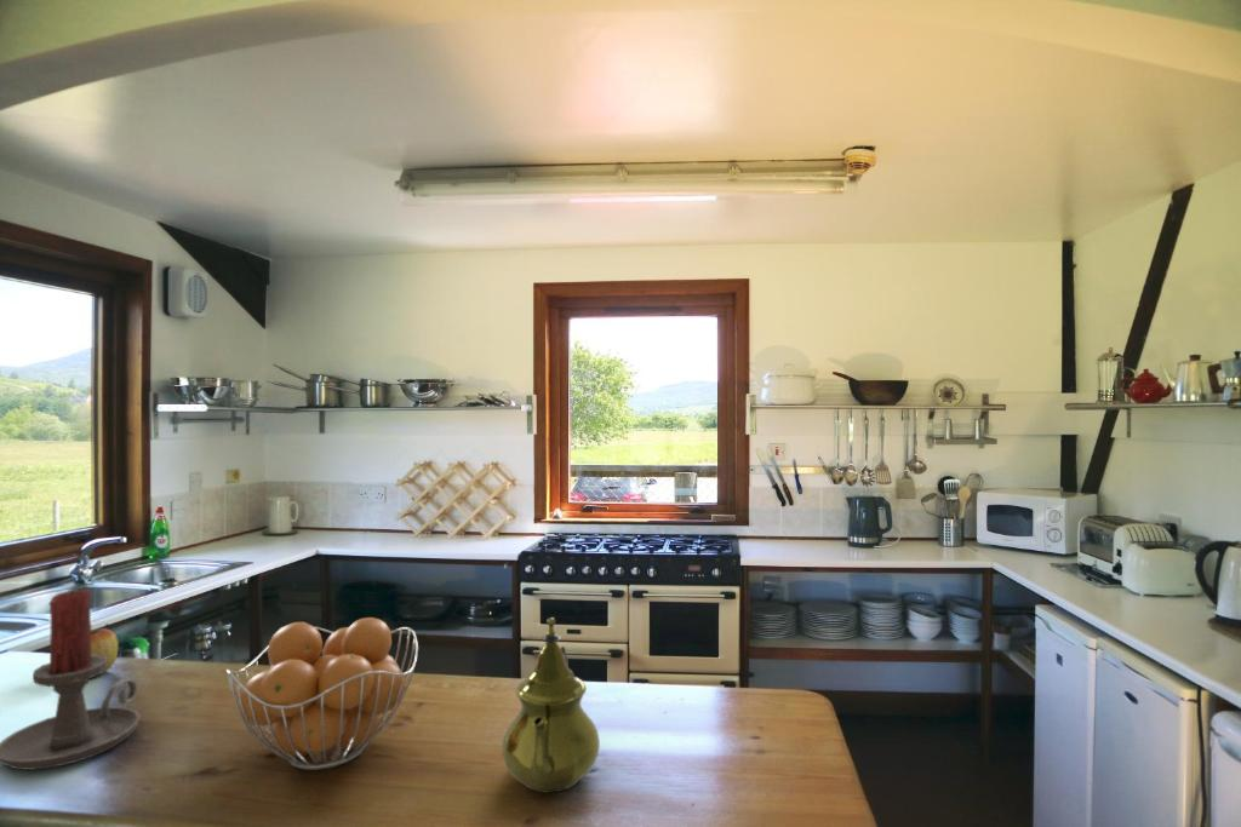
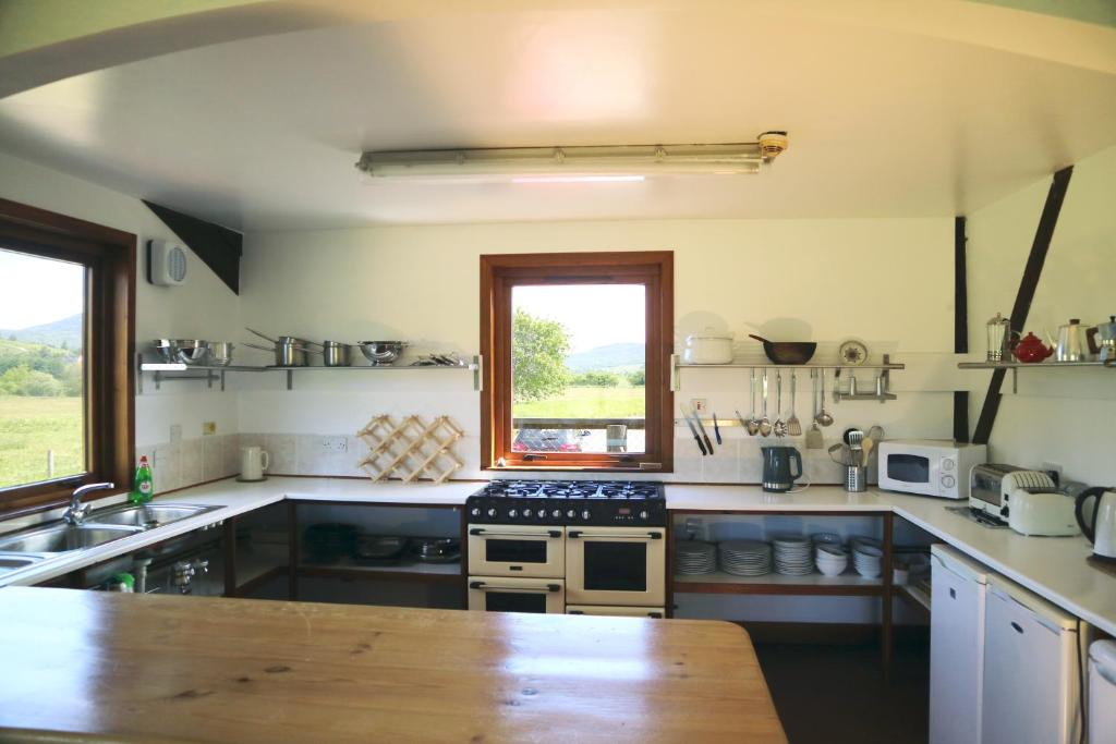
- teapot (551, 694)
- candle holder (84, 661)
- fruit basket (327, 687)
- apple (91, 649)
